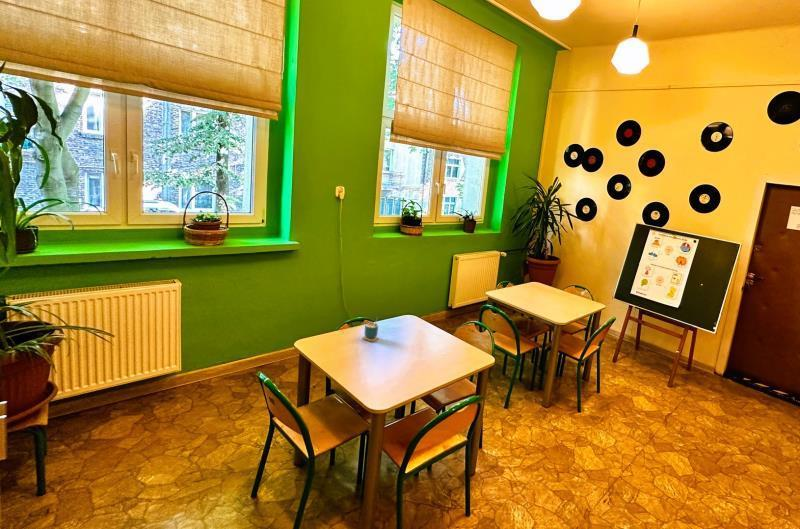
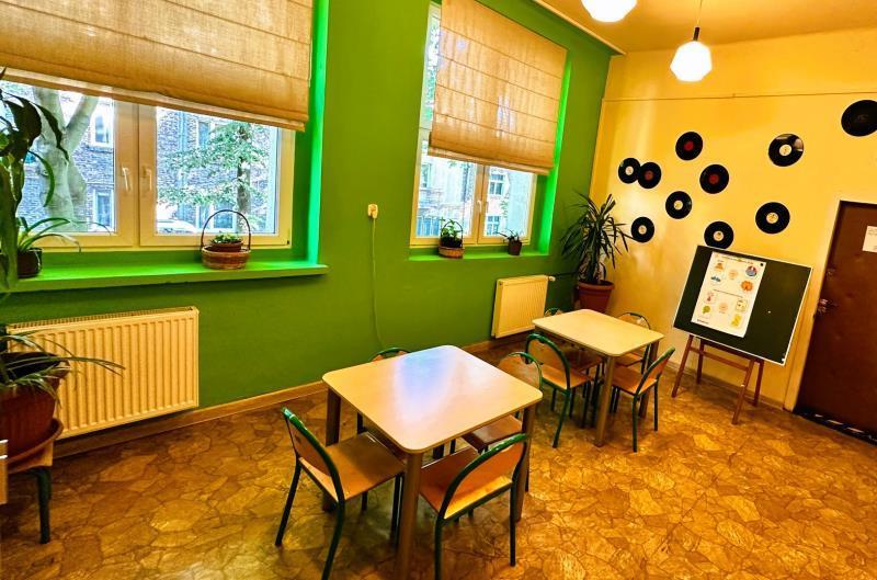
- cup (371, 327)
